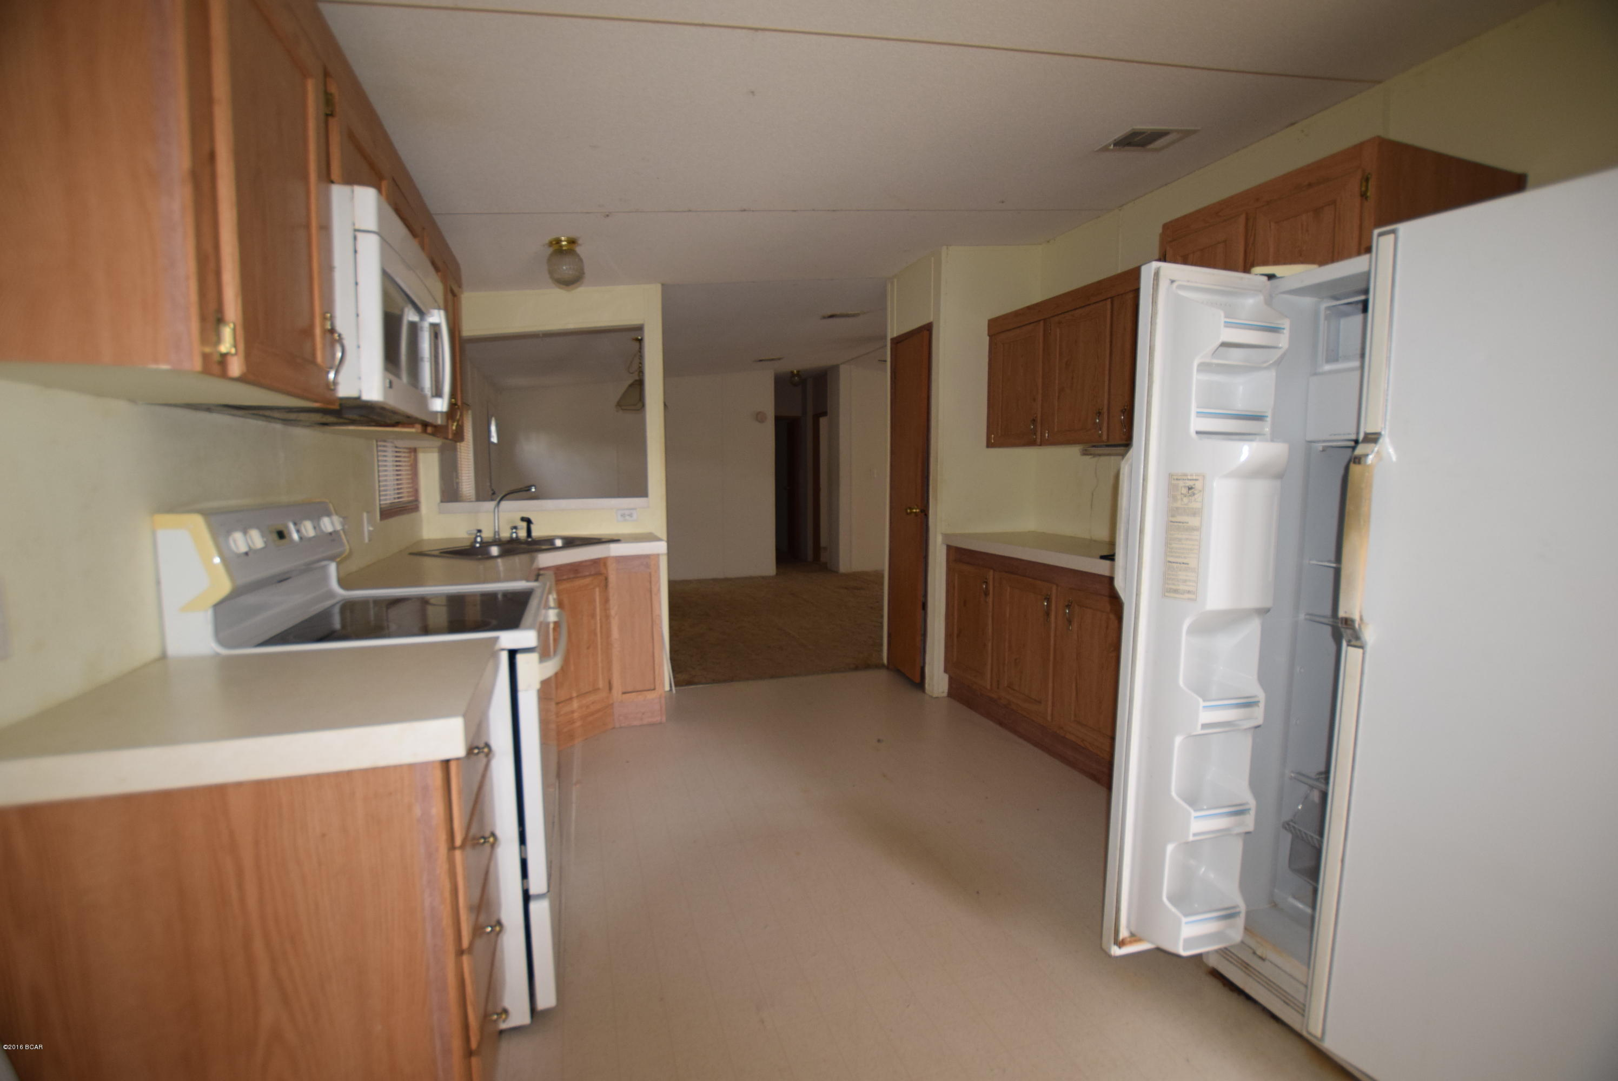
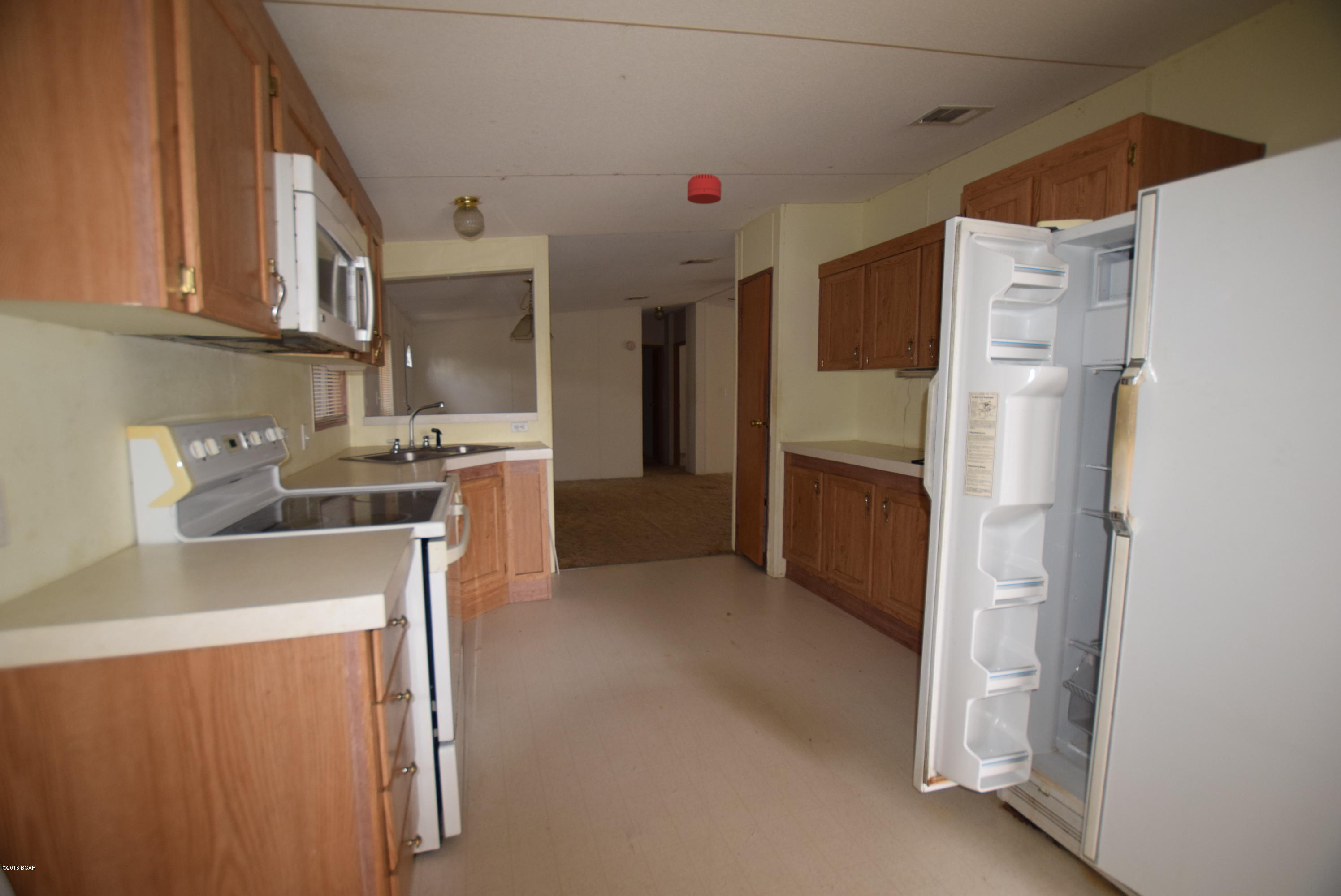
+ smoke detector (704, 189)
